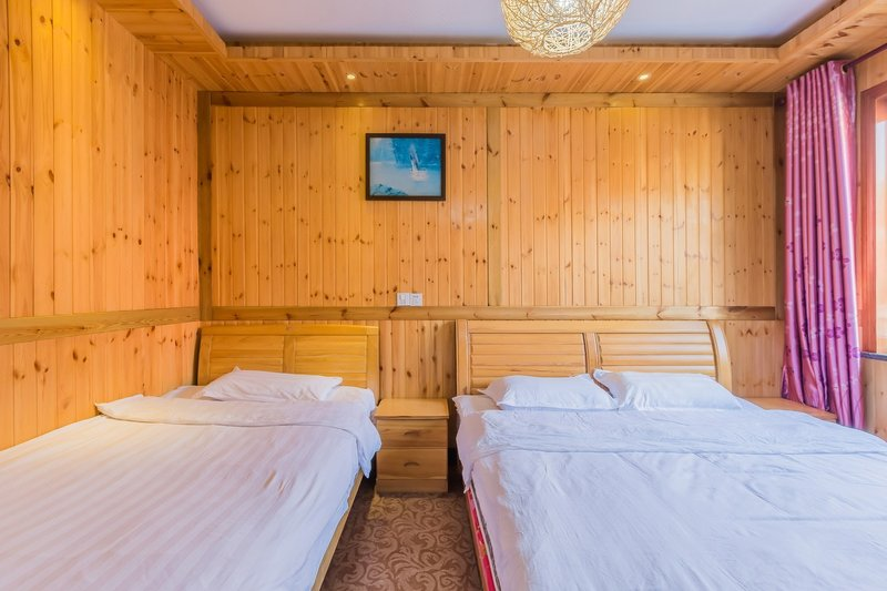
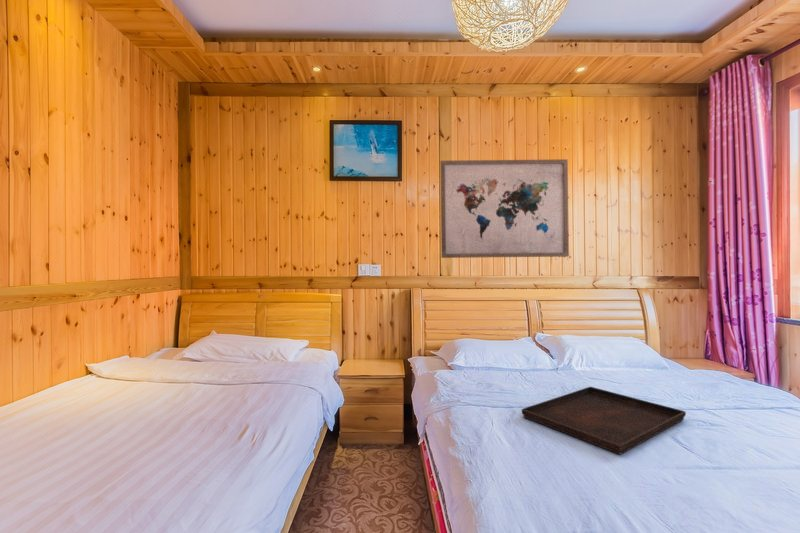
+ wall art (504, 208)
+ serving tray (602, 414)
